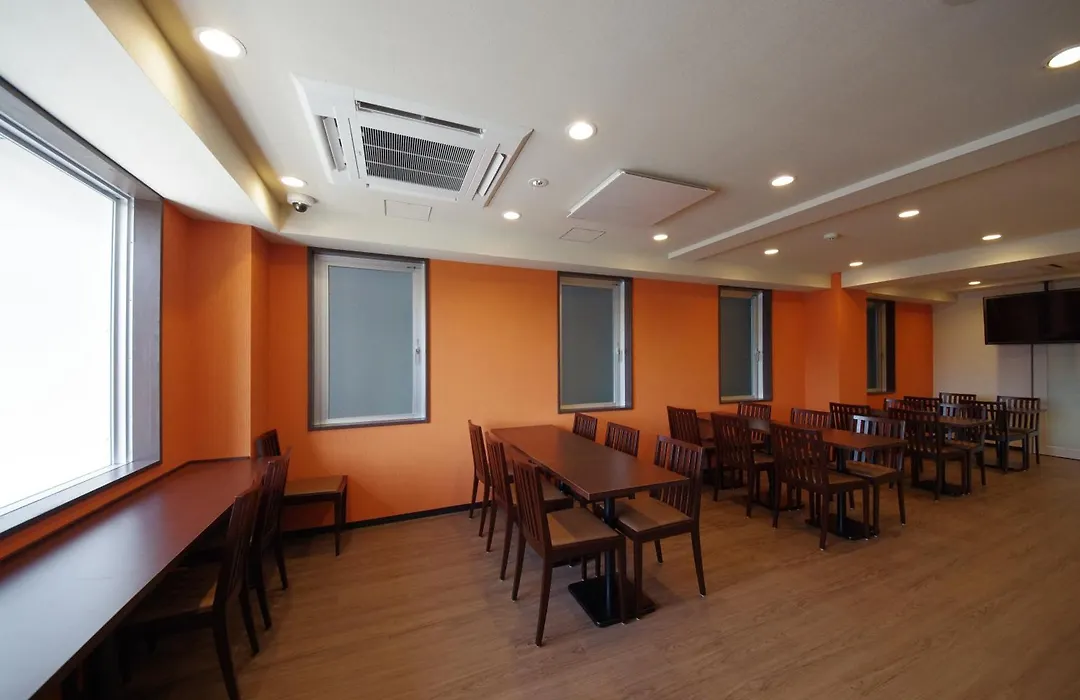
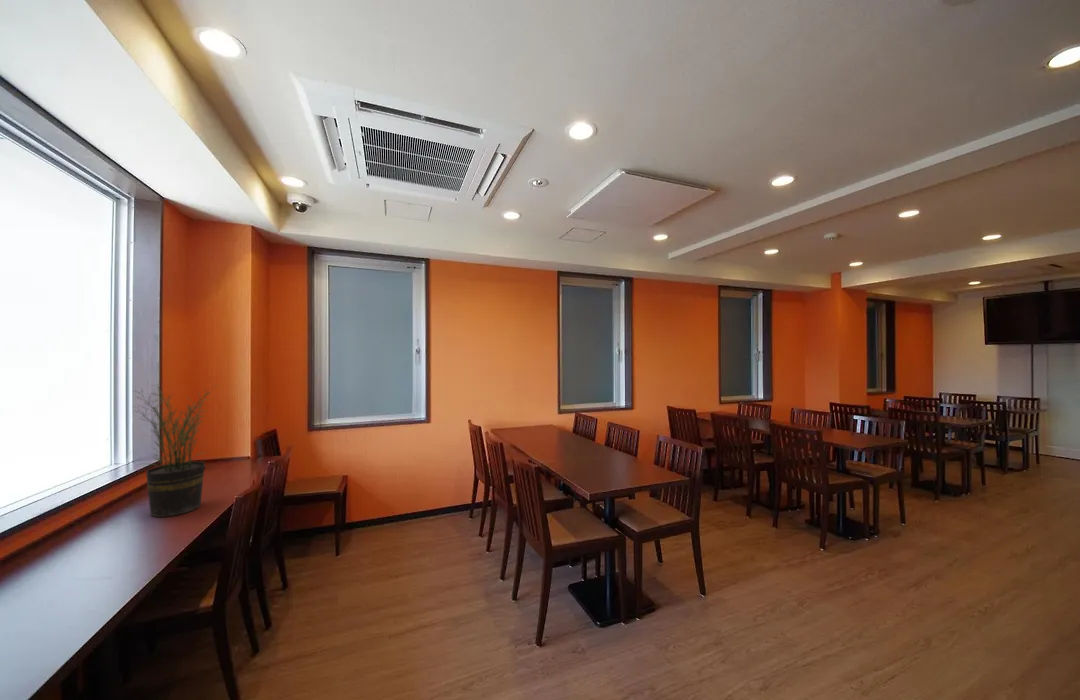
+ potted plant (174, 447)
